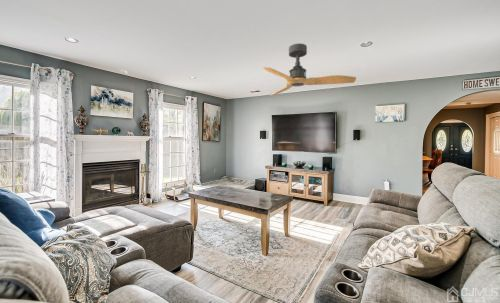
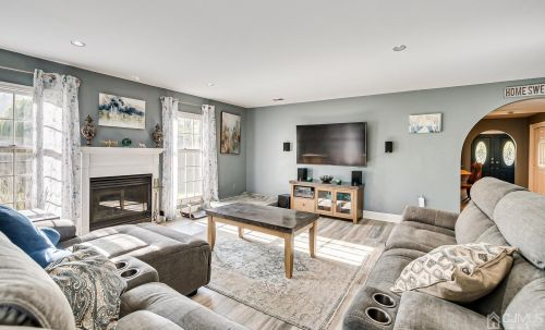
- ceiling fan (305, 69)
